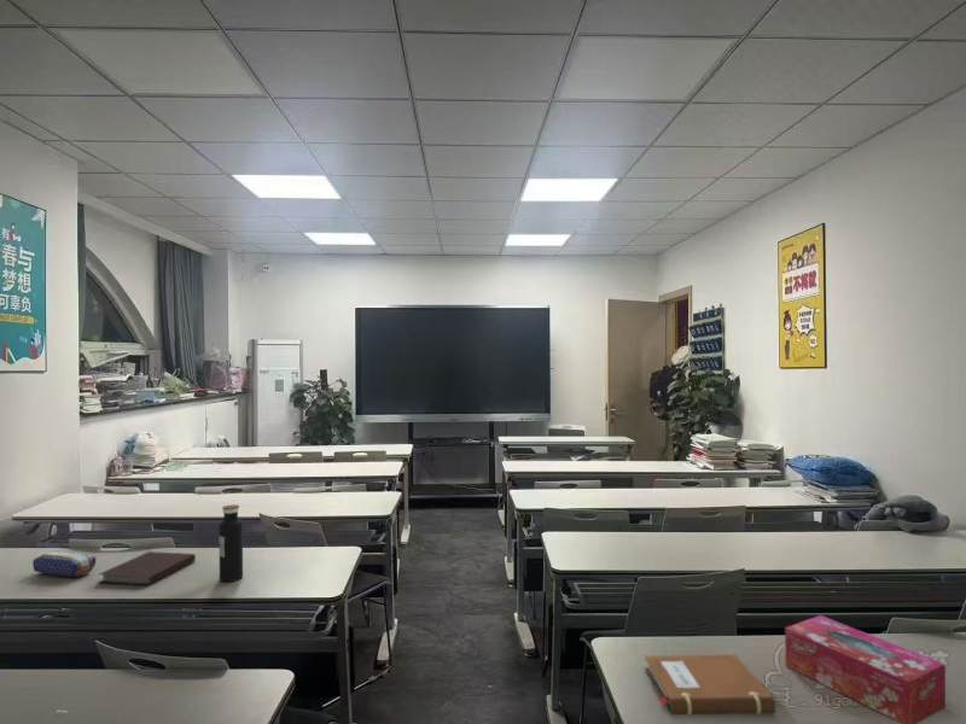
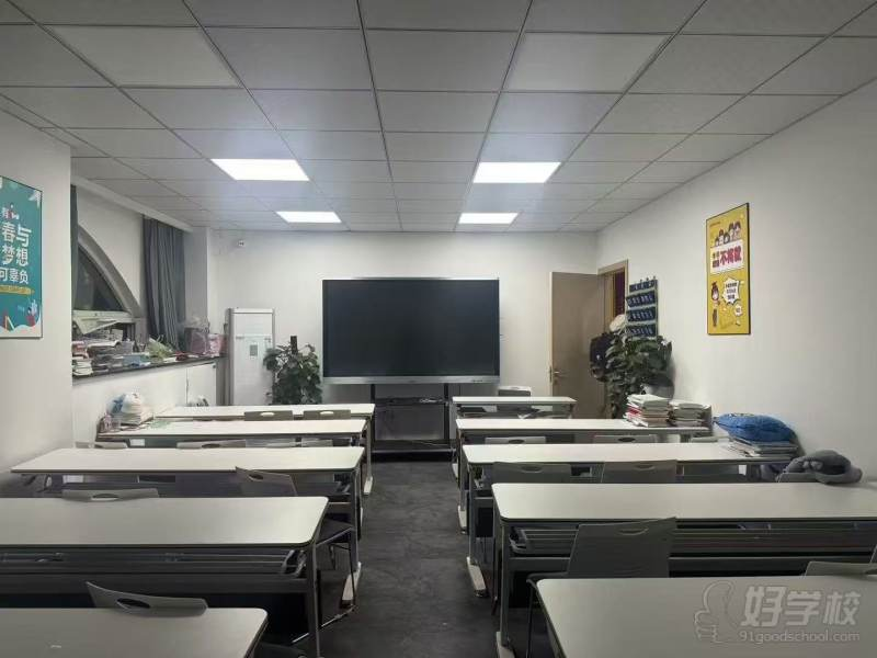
- pencil case (64, 562)
- tissue box (860, 665)
- notebook (703, 683)
- water bottle (231, 542)
- notebook (149, 567)
